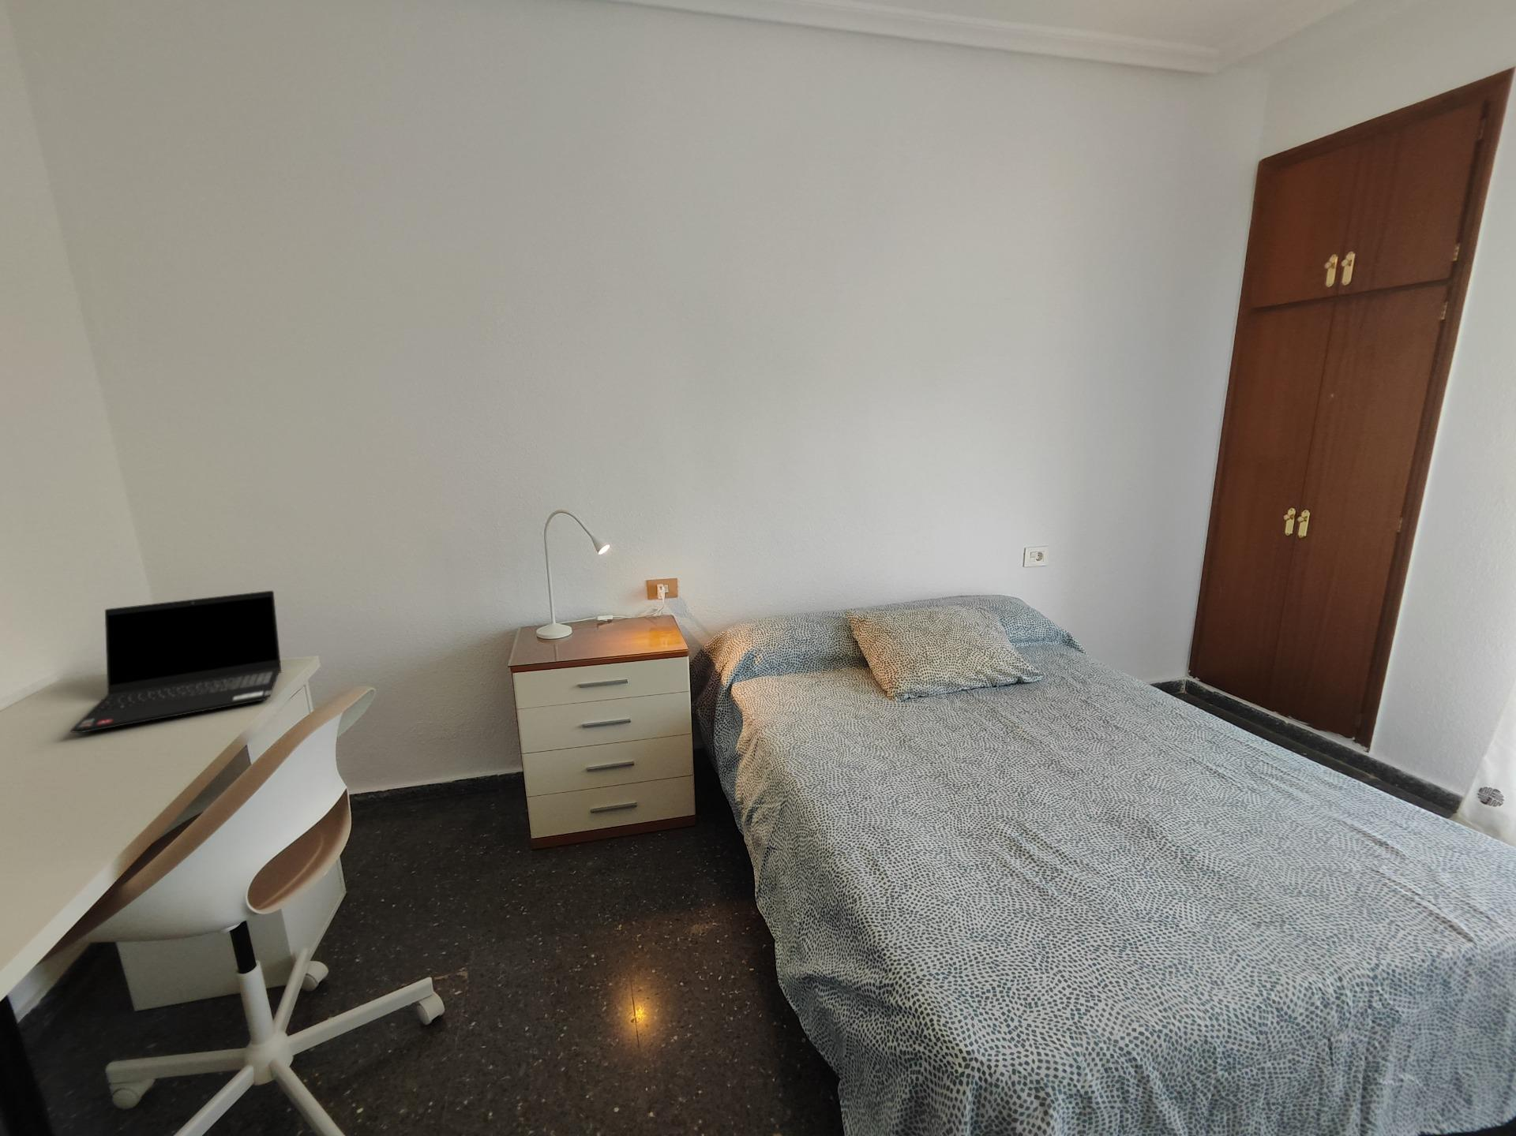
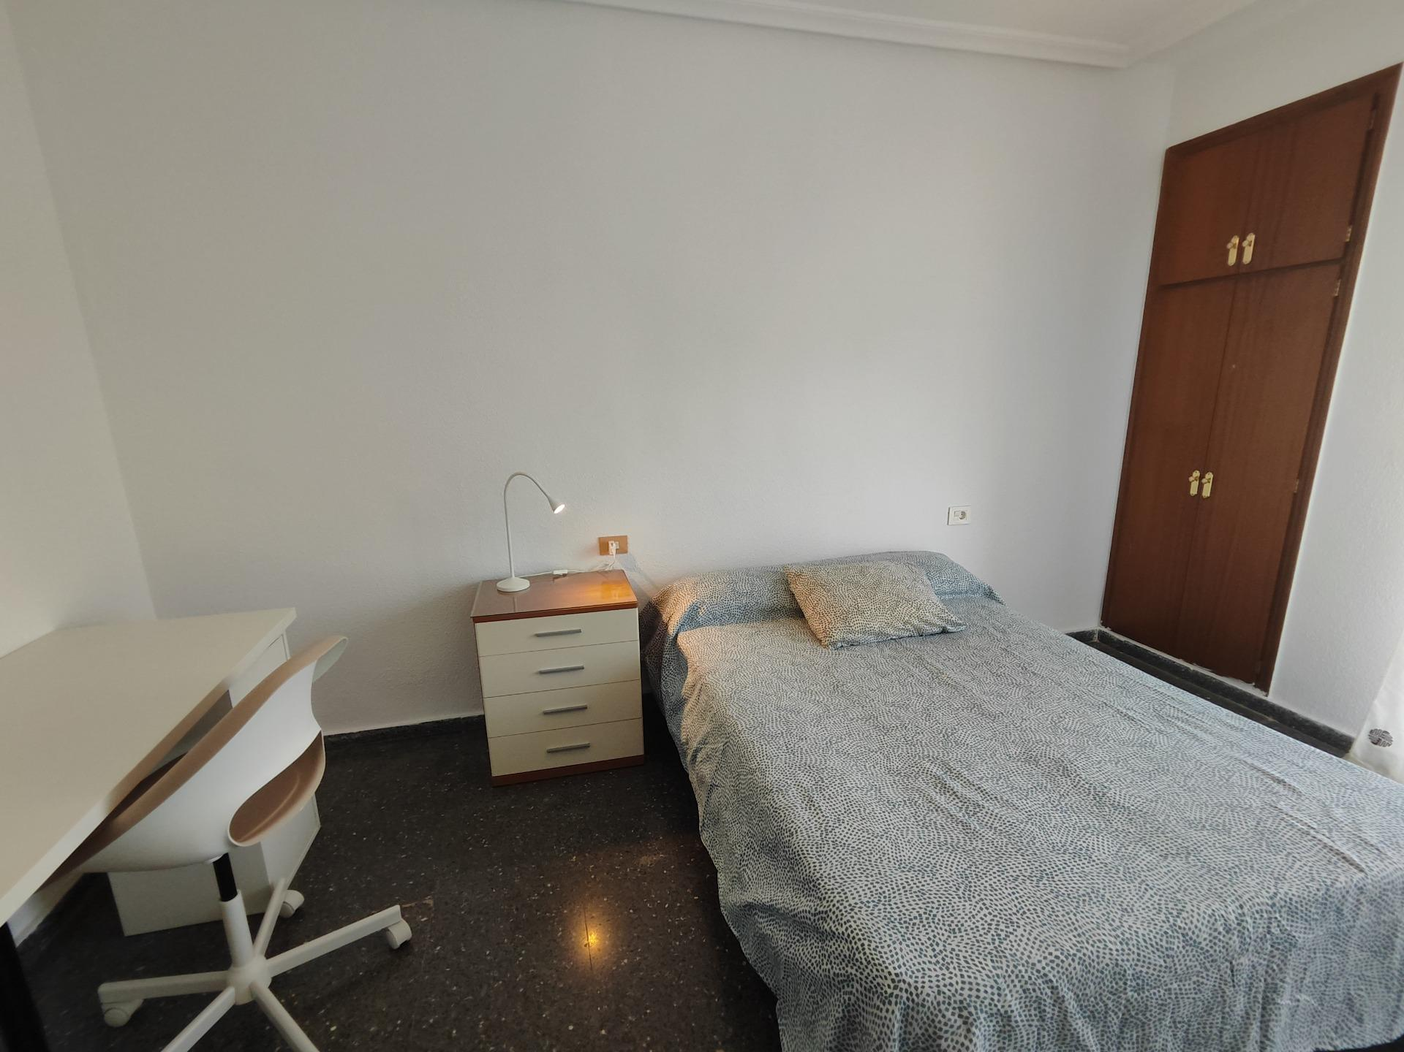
- laptop computer (185, 654)
